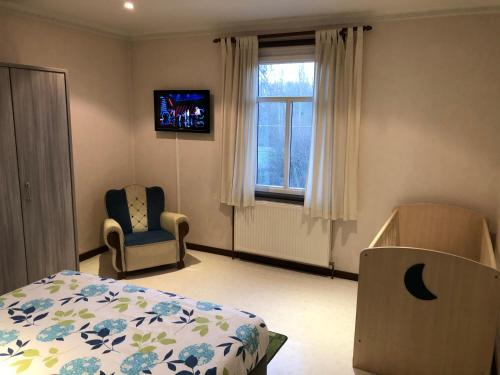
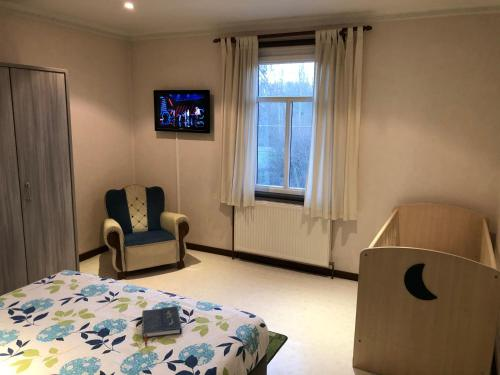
+ book (161, 325)
